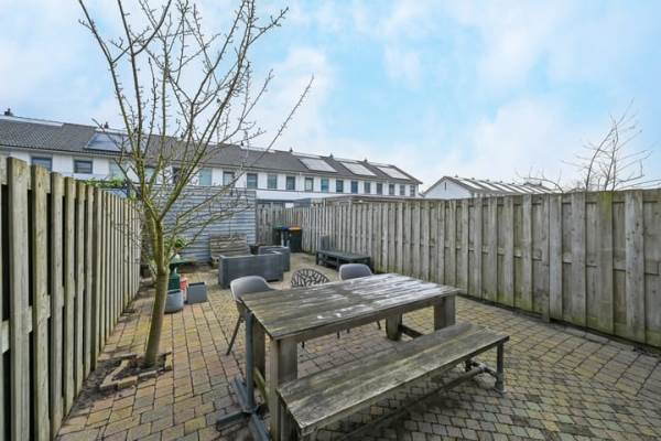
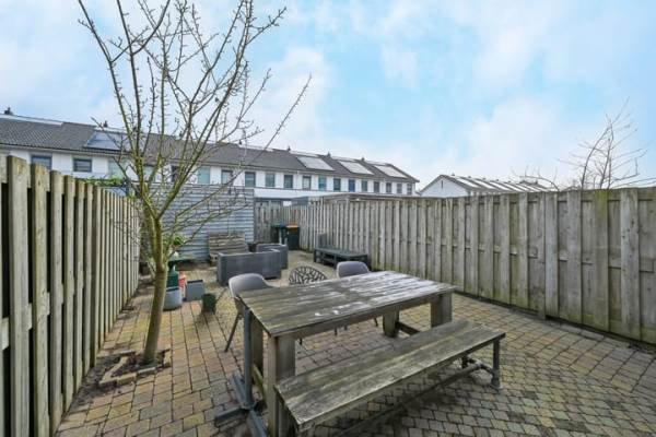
+ watering can (212, 298)
